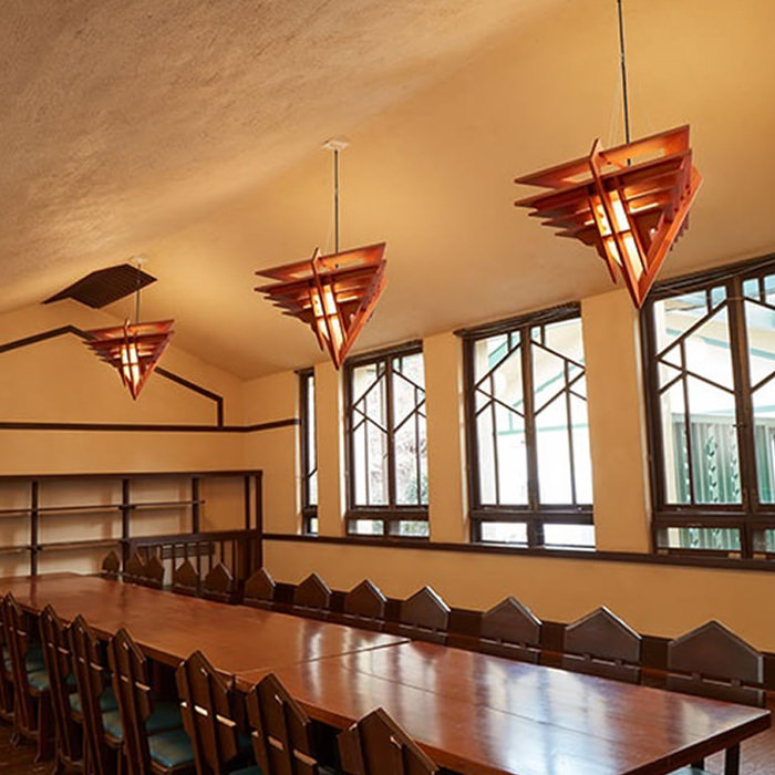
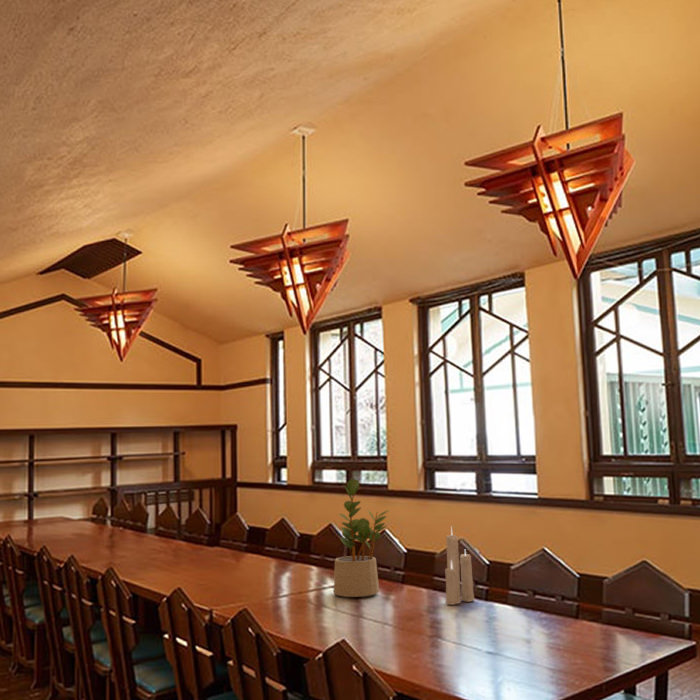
+ candle (455, 561)
+ potted plant (360, 535)
